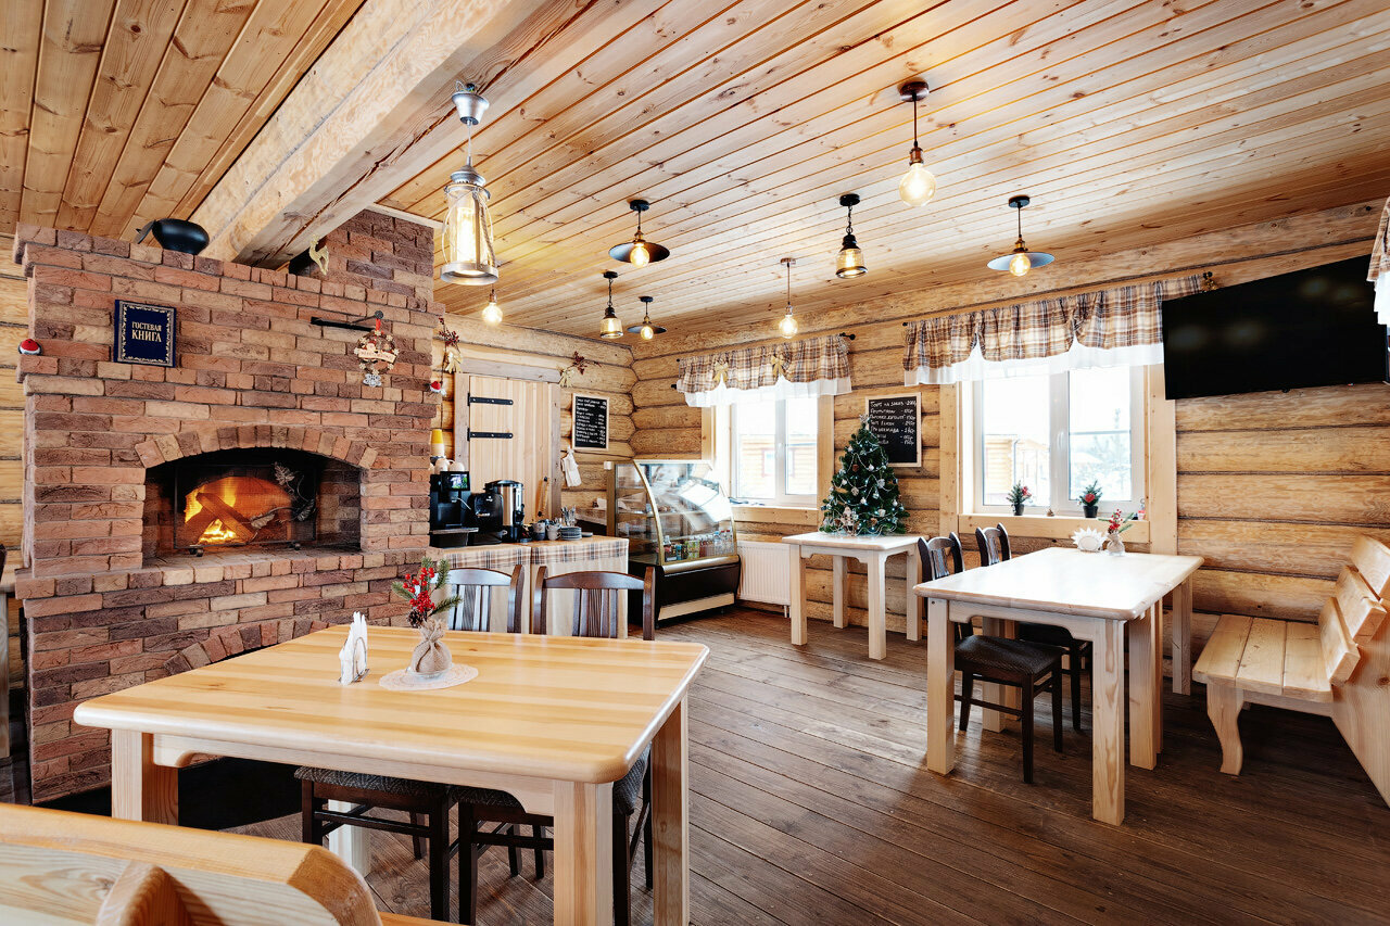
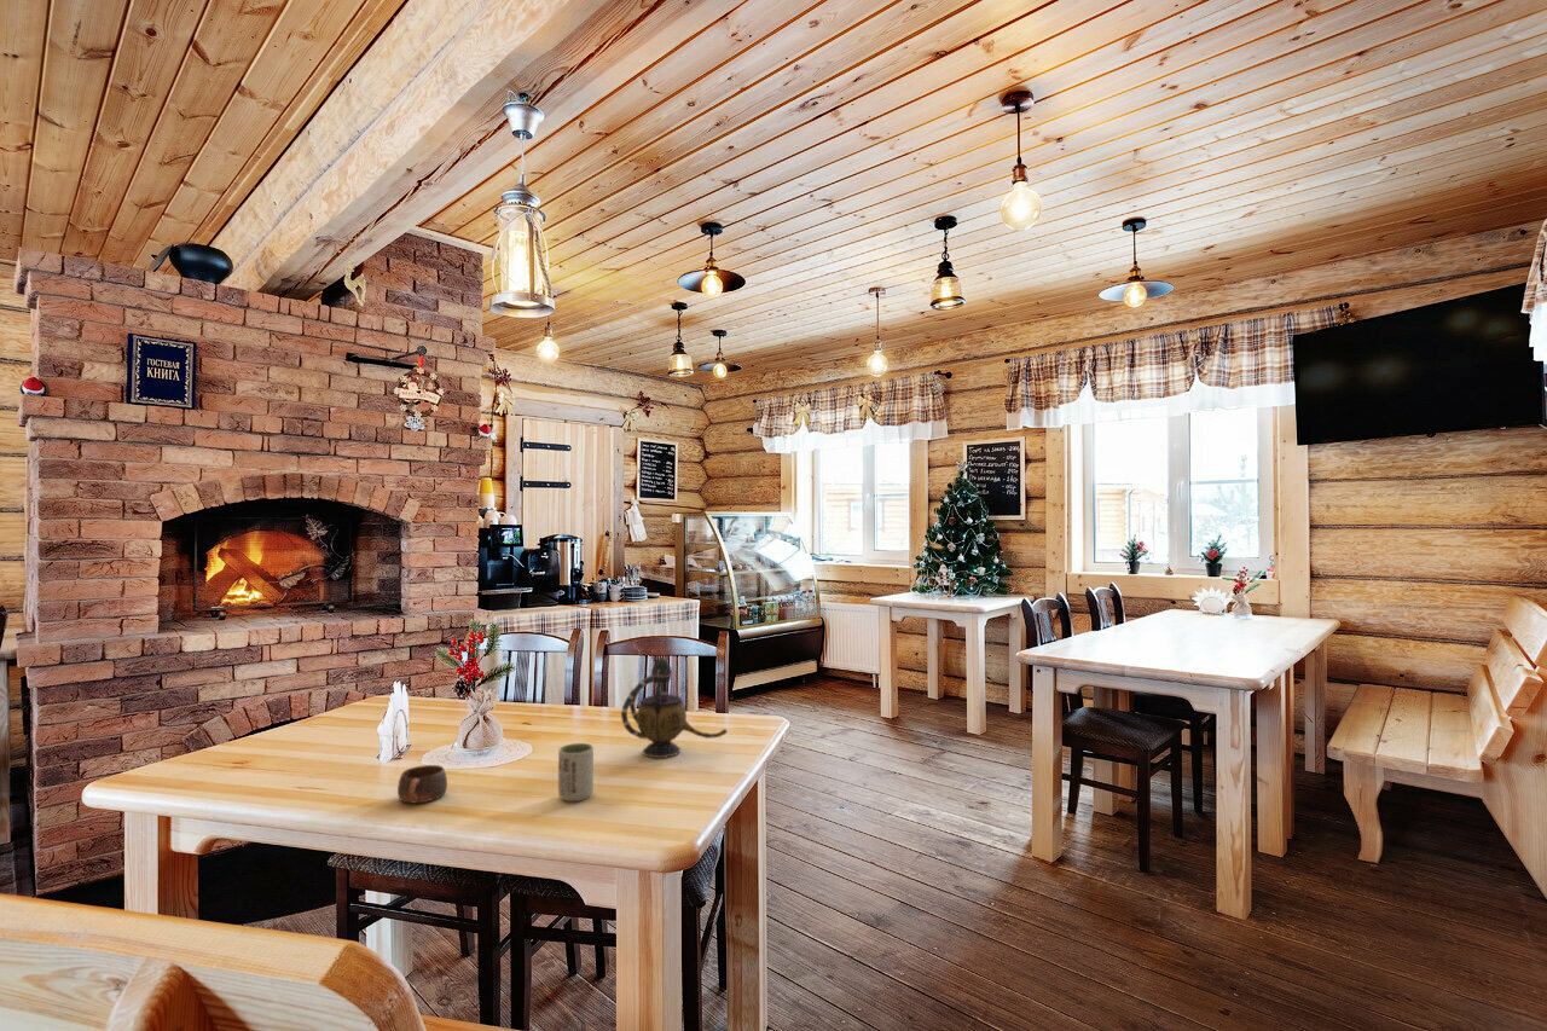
+ cup (418, 786)
+ teapot (676, 703)
+ cup (575, 771)
